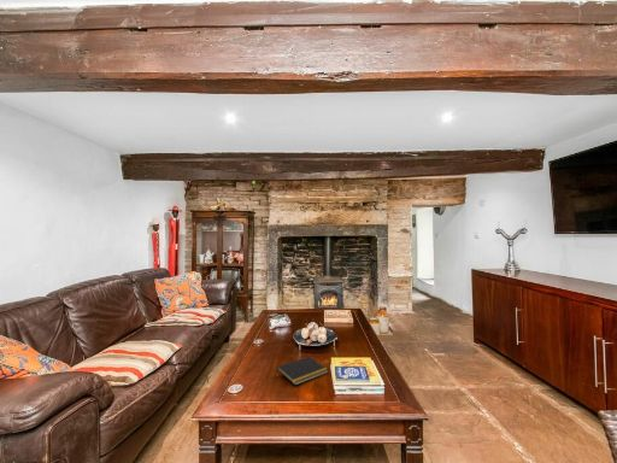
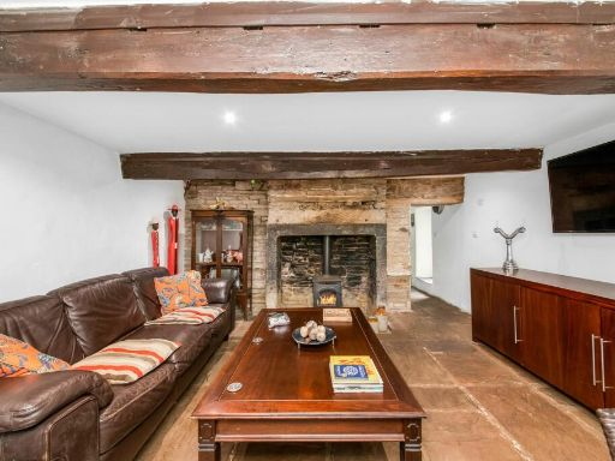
- notepad (302, 369)
